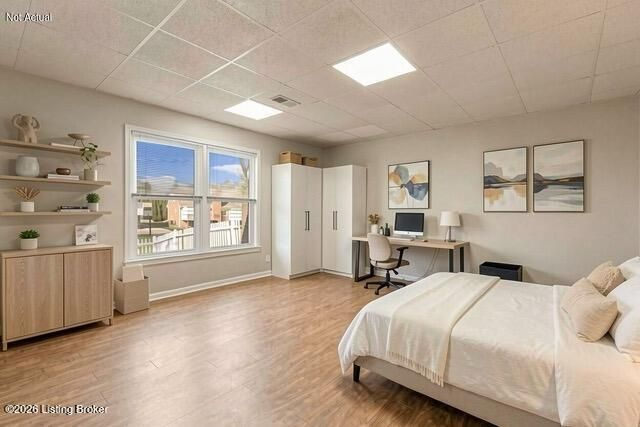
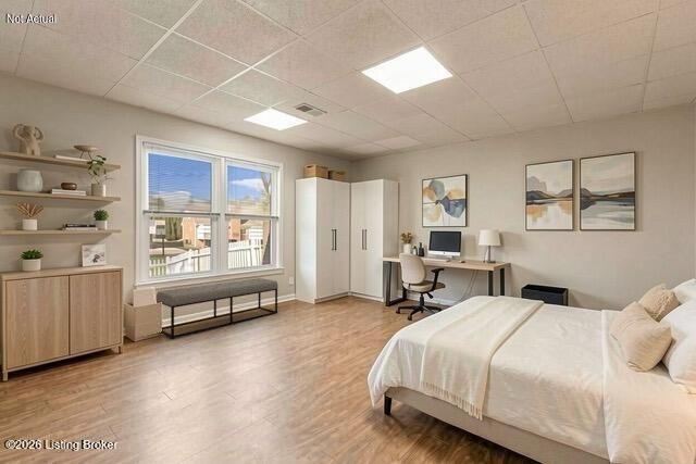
+ bench (221, 299)
